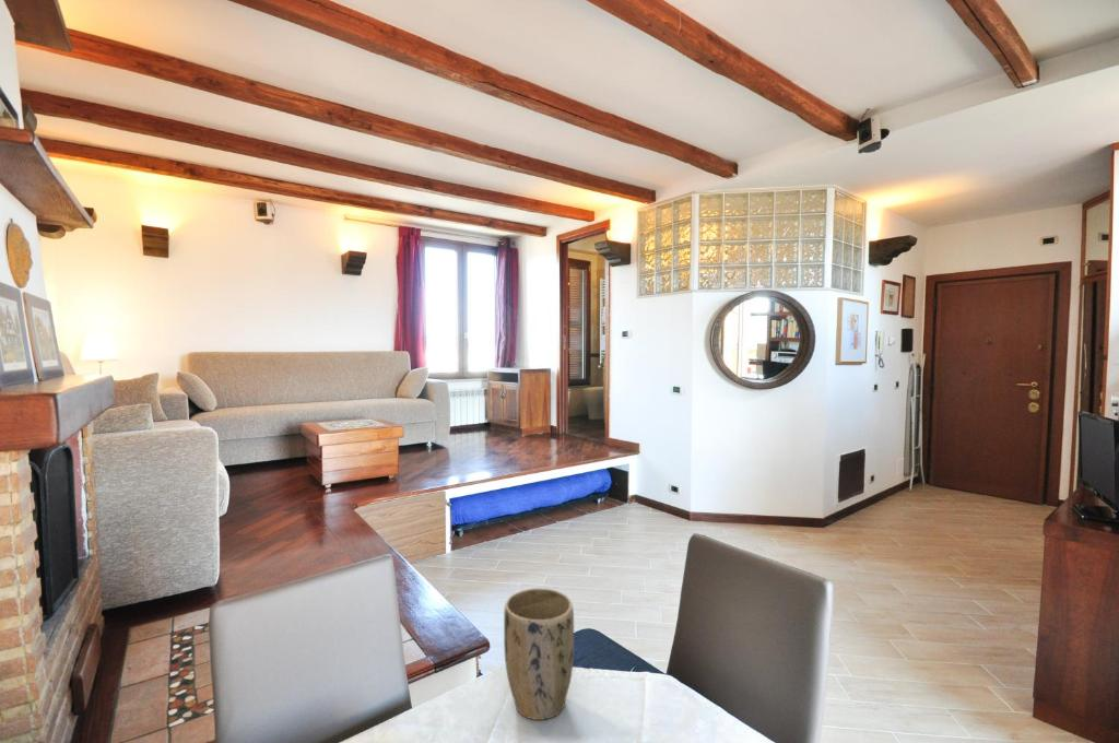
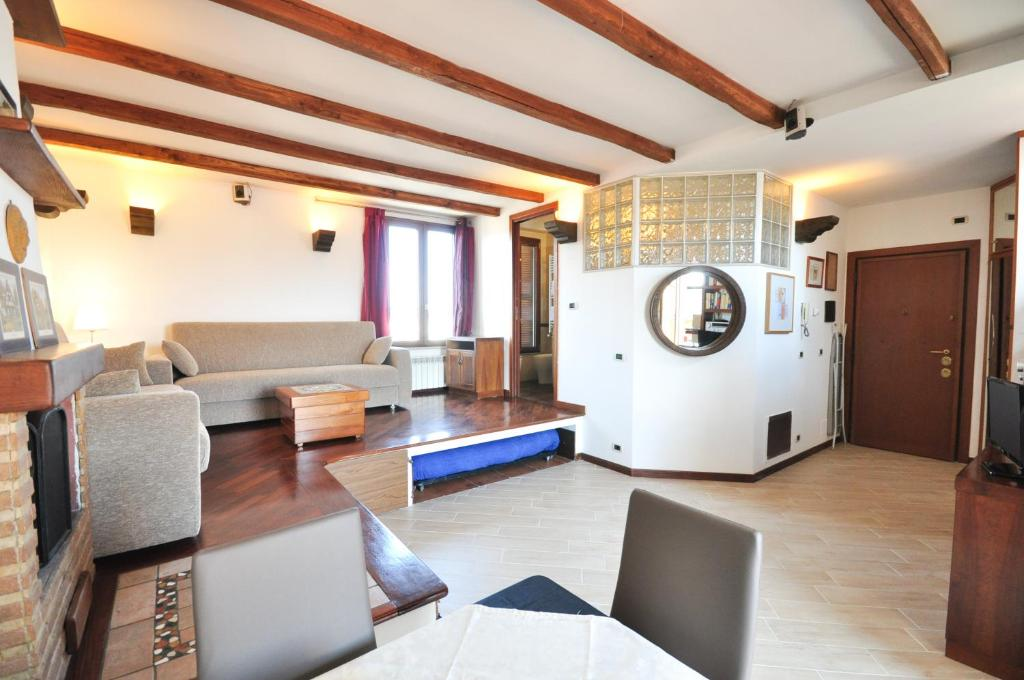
- plant pot (539, 652)
